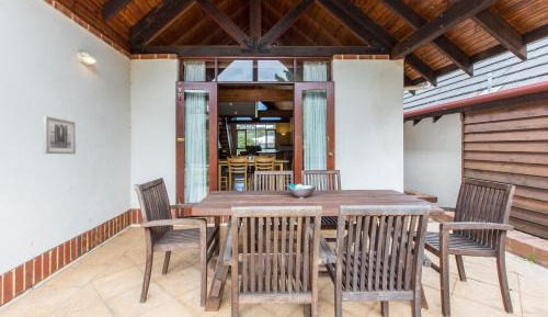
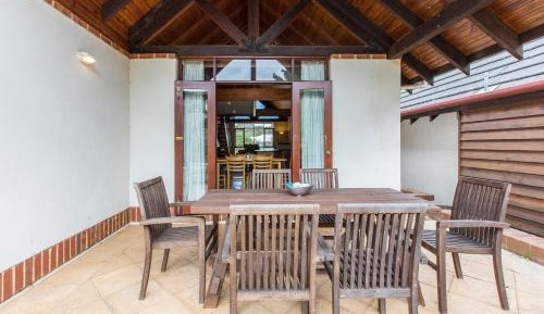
- wall art (60, 136)
